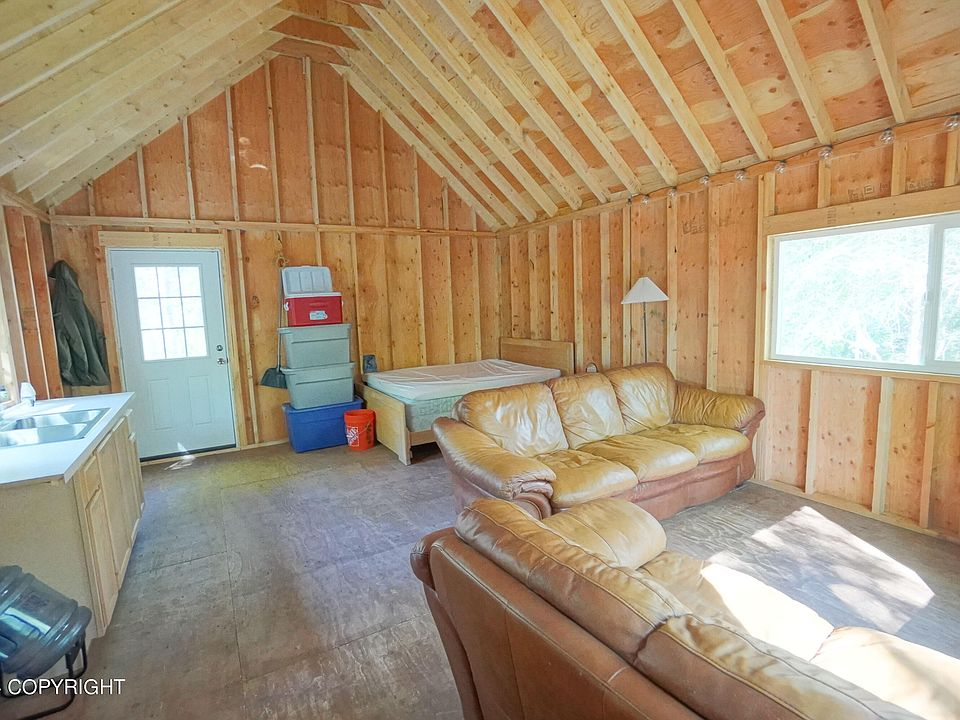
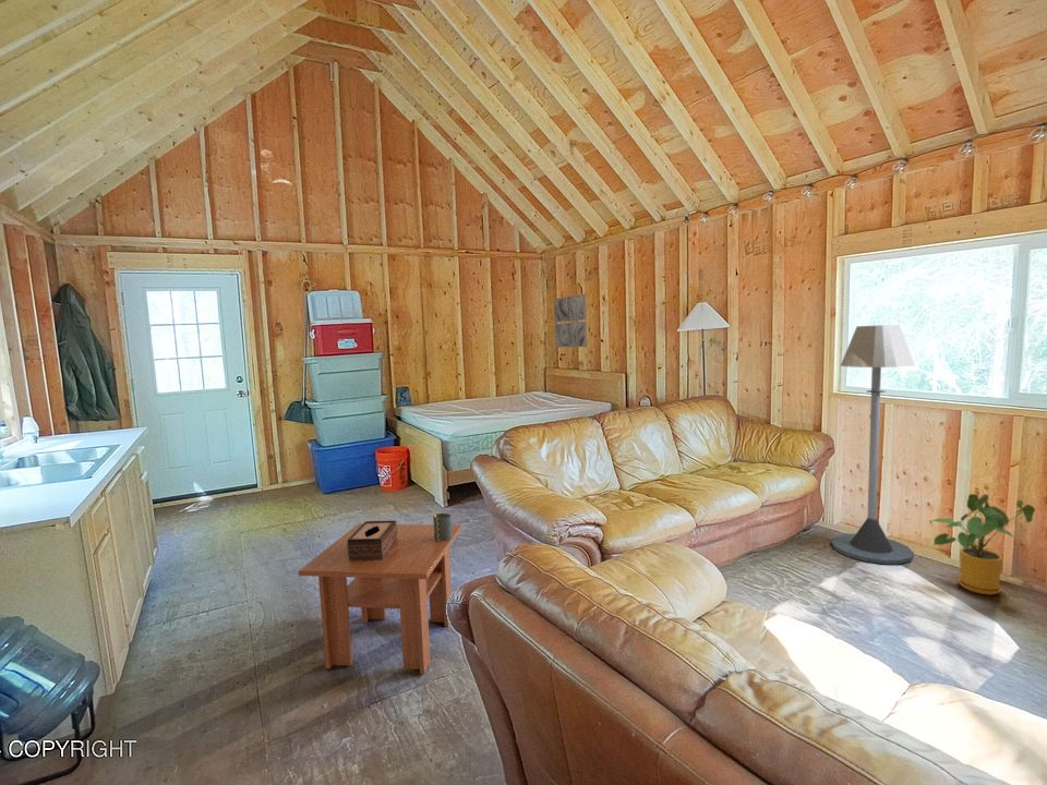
+ mug (441, 527)
+ house plant (978, 543)
+ wall art (569, 321)
+ tissue box (373, 539)
+ floor lamp (874, 439)
+ coffee table (390, 593)
